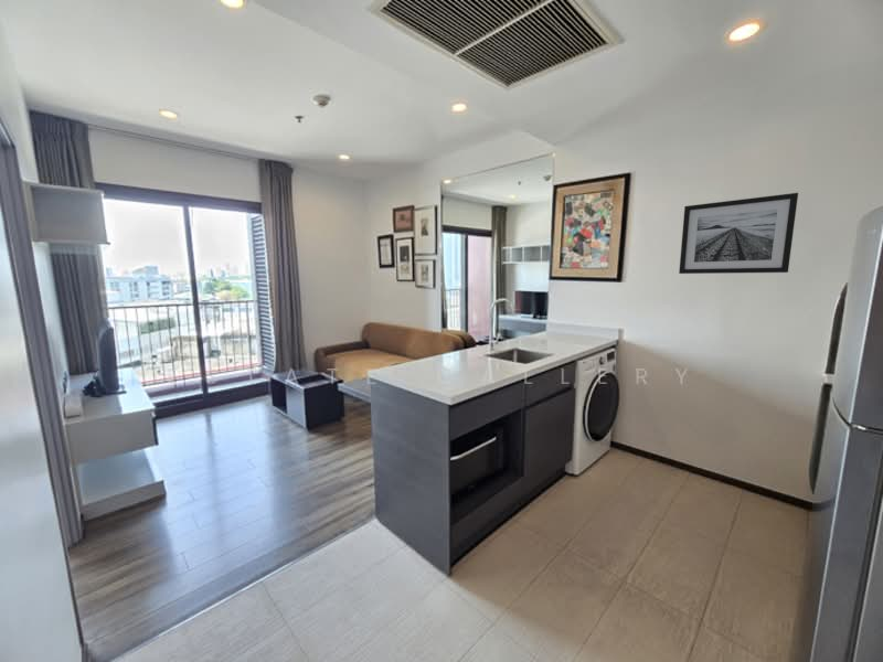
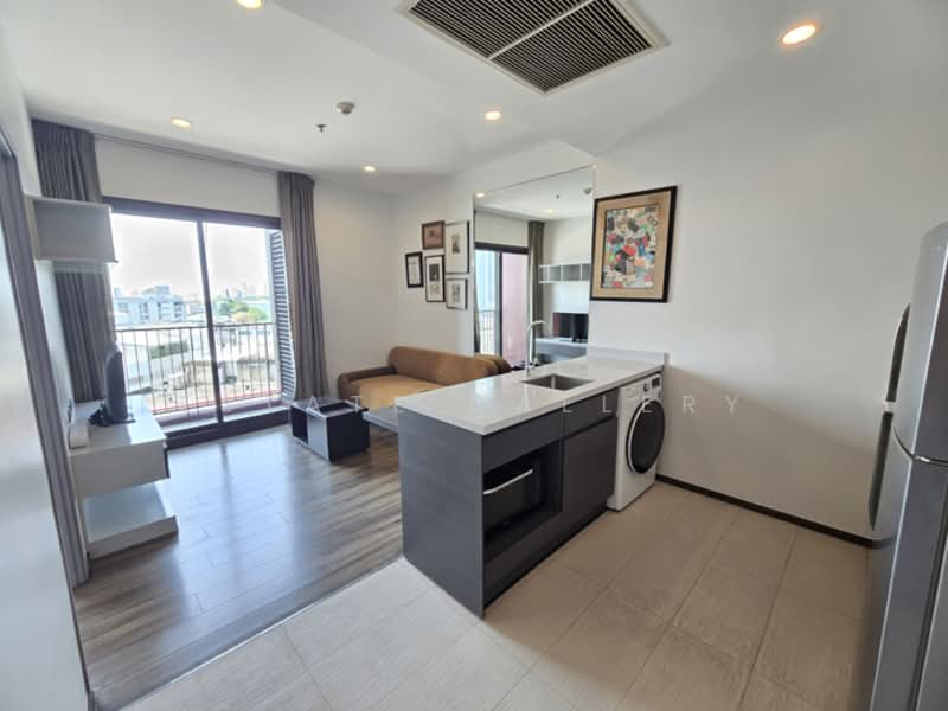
- wall art (733, 237)
